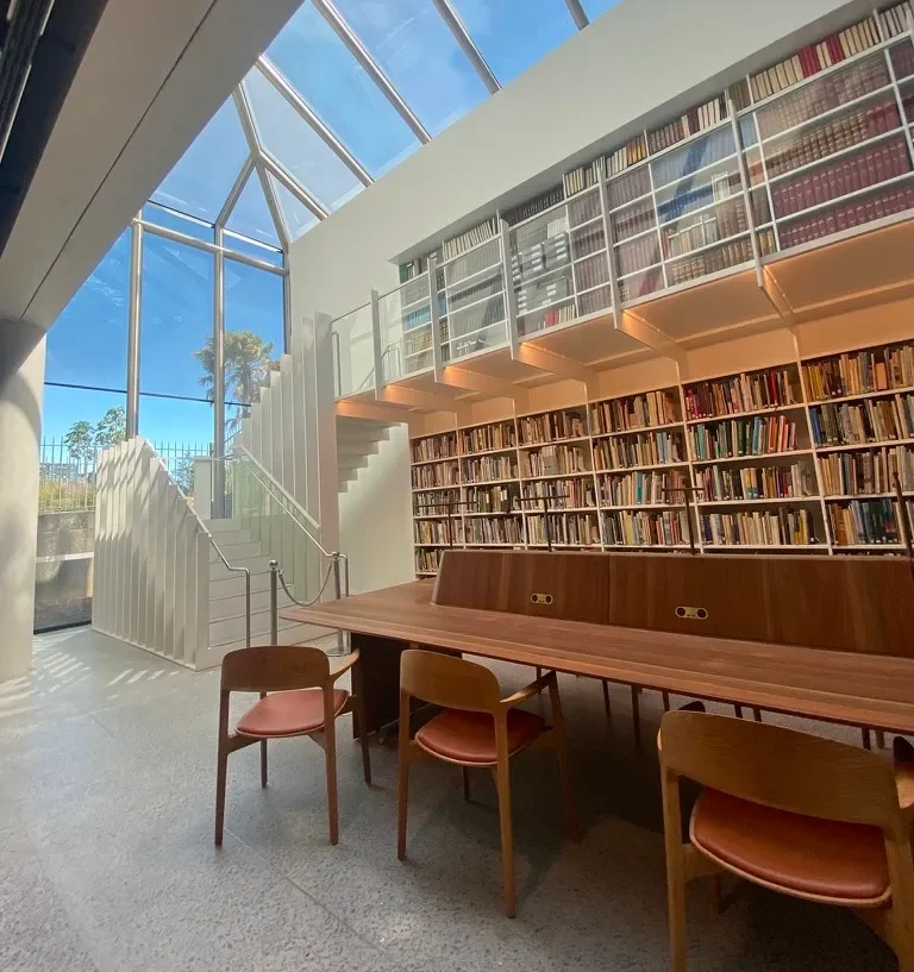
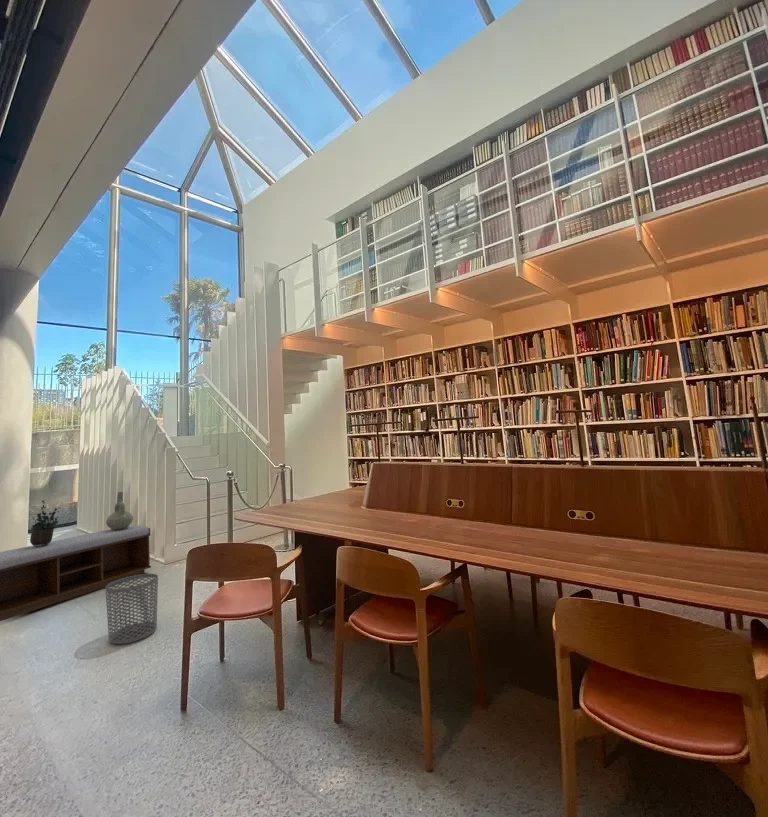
+ bench (71, 565)
+ potted plant (43, 523)
+ decorative vase (119, 510)
+ waste bin (133, 607)
